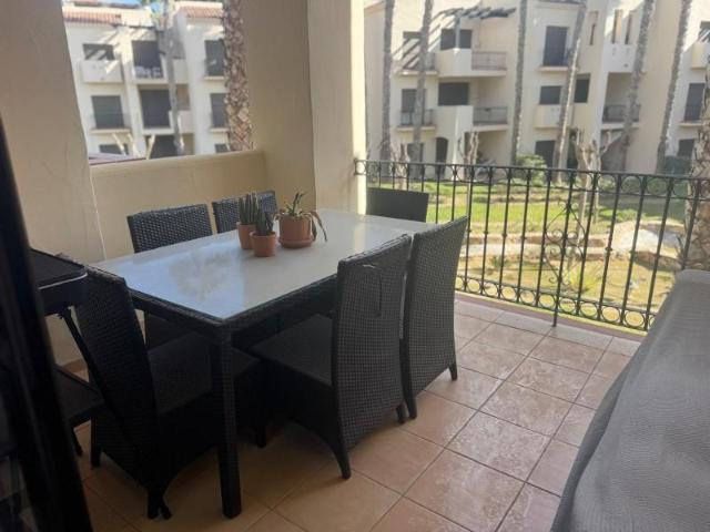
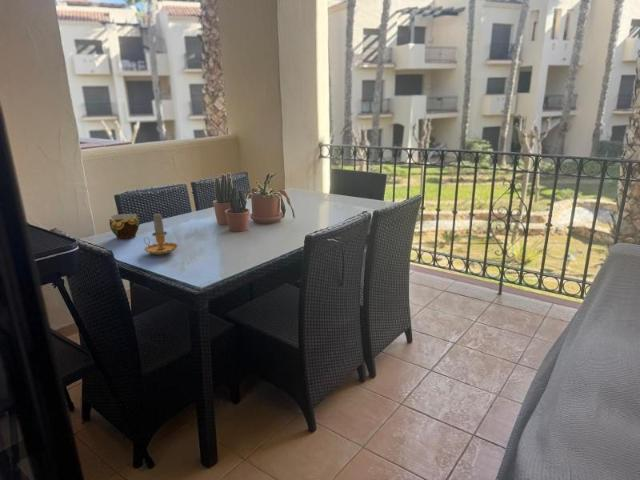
+ cup (124, 226)
+ candle (156, 231)
